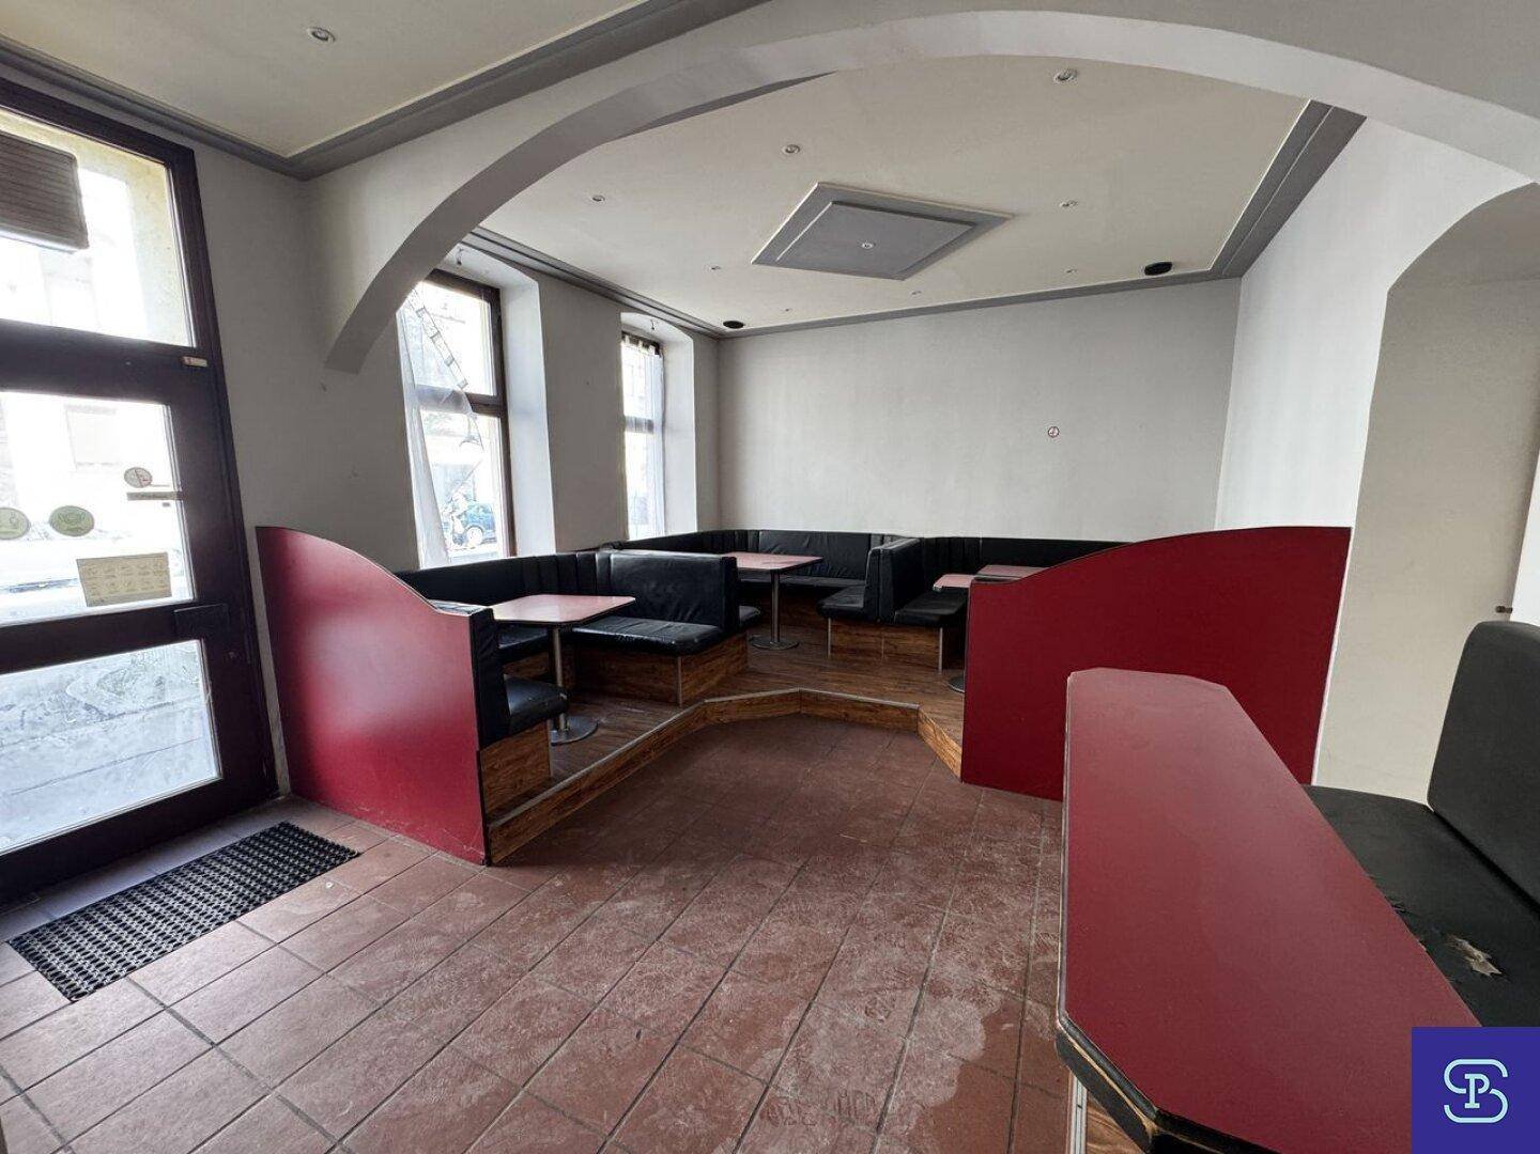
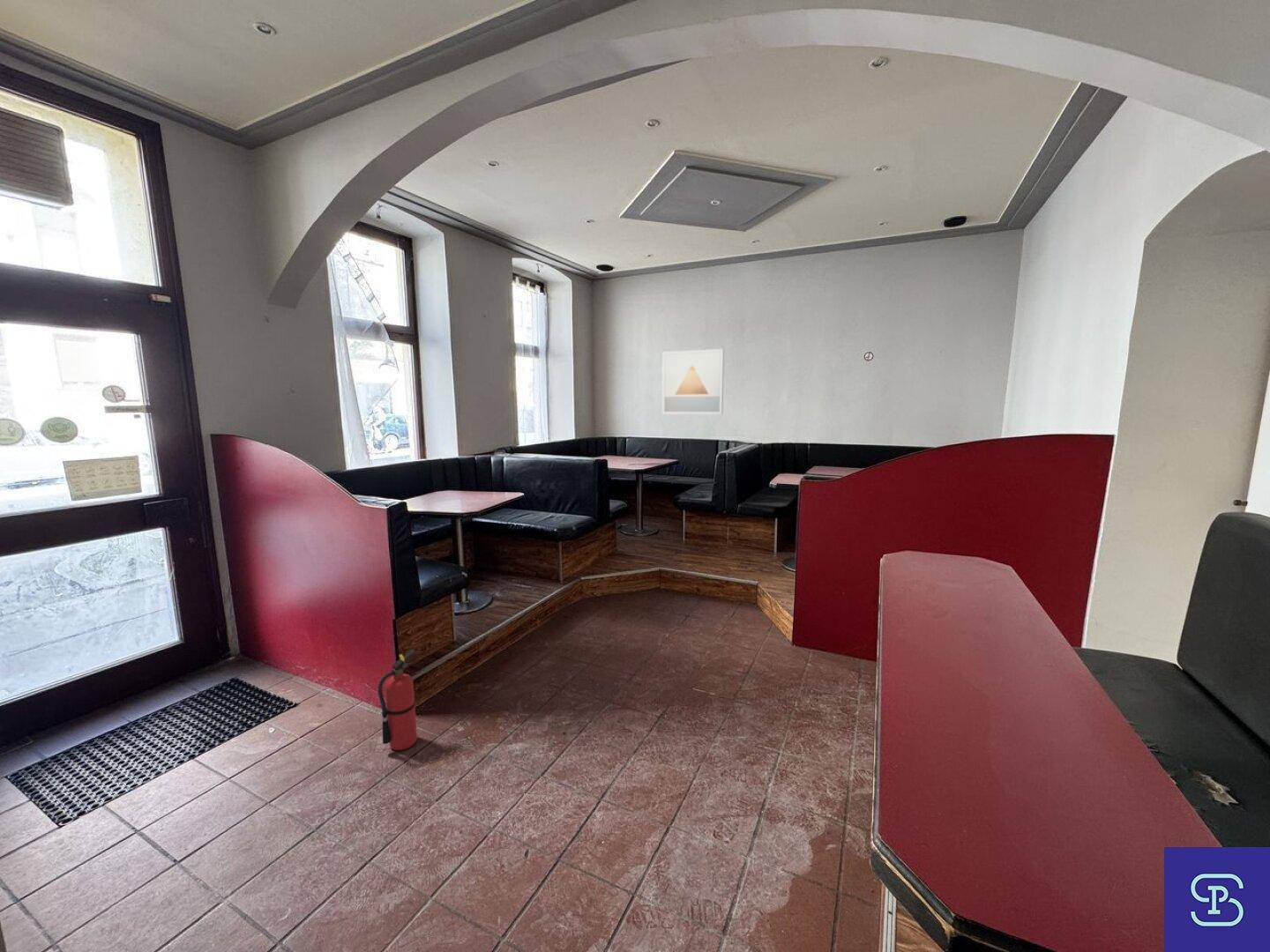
+ fire extinguisher (399, 701)
+ wall art (691, 383)
